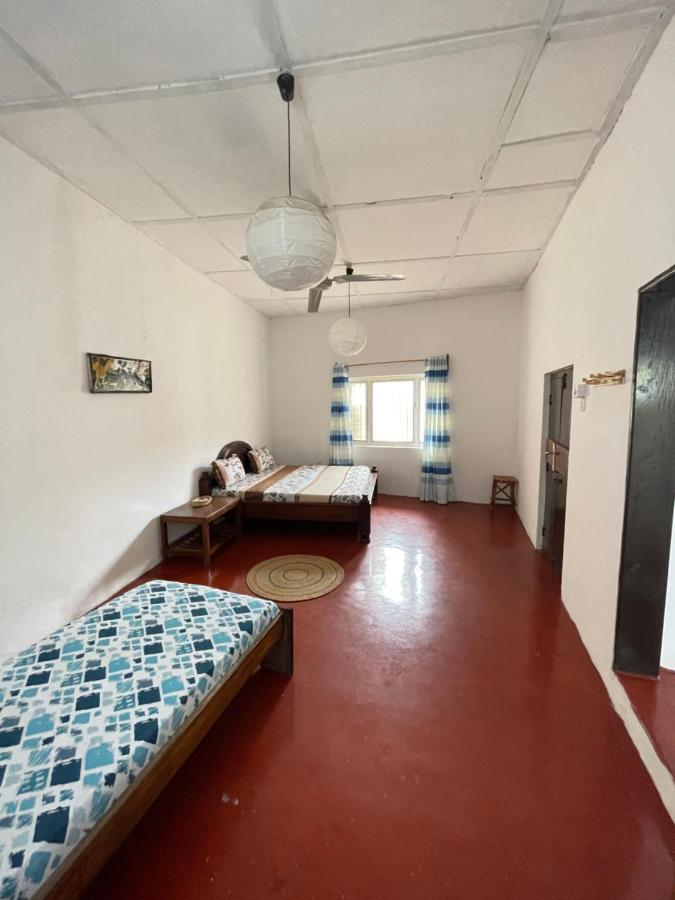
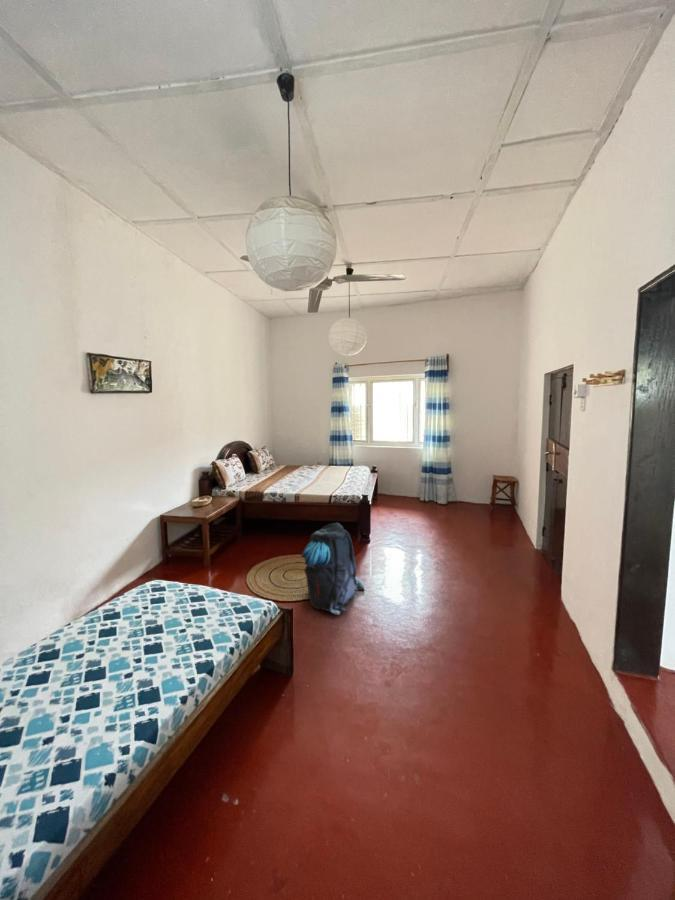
+ backpack (330, 561)
